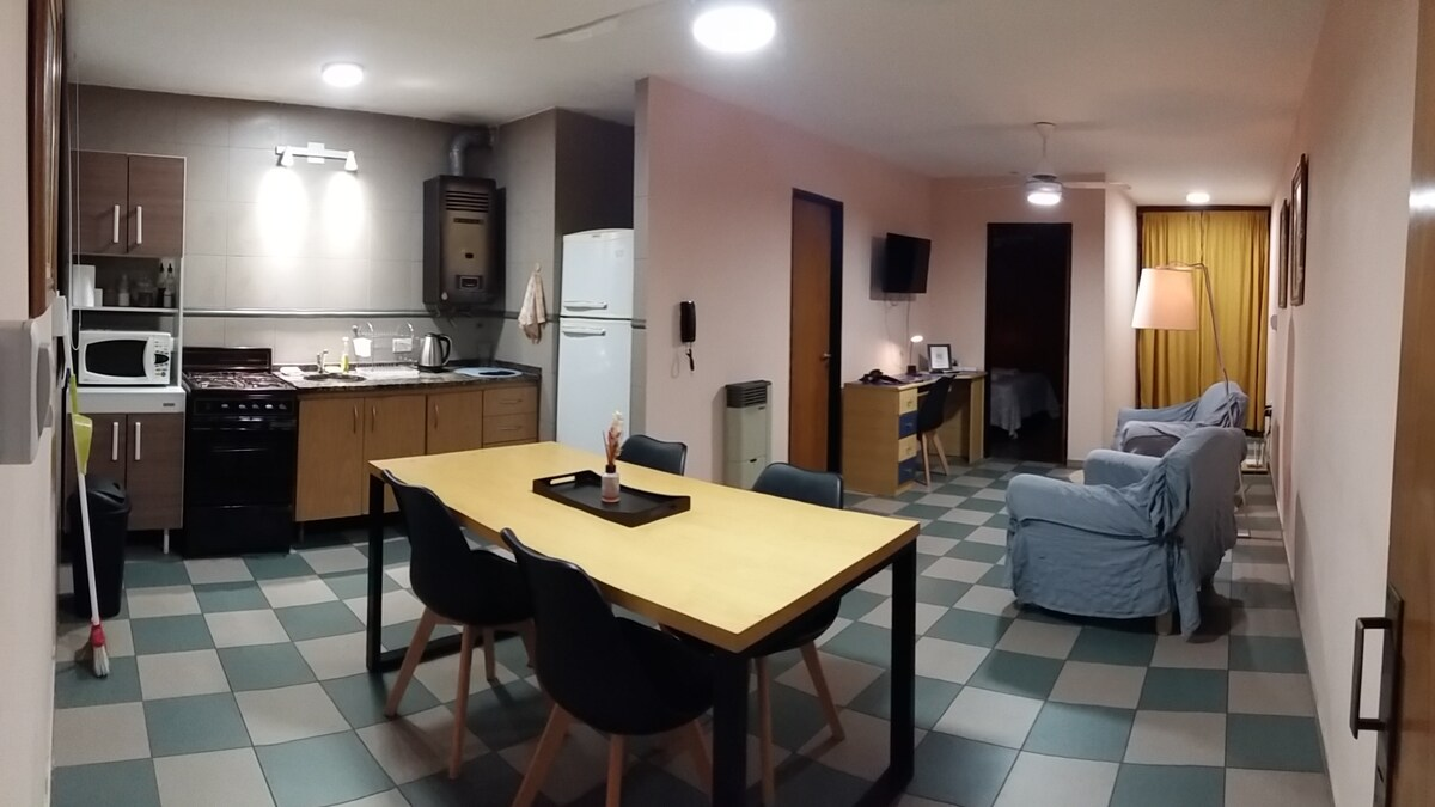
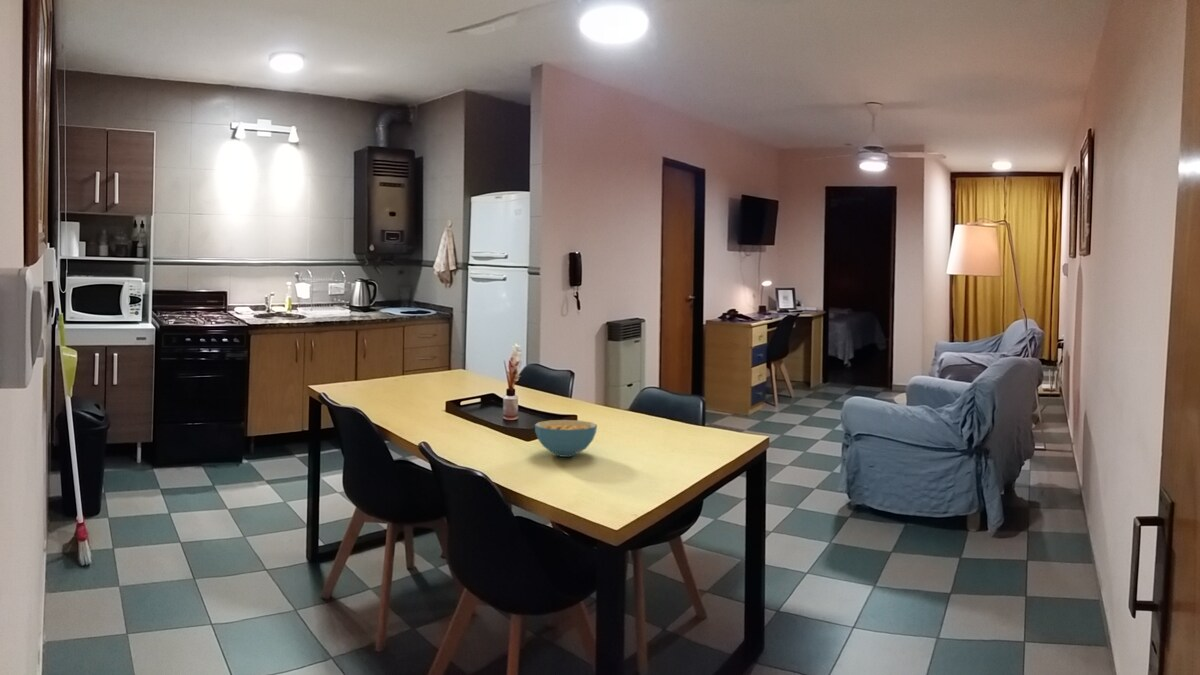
+ cereal bowl (565, 439)
